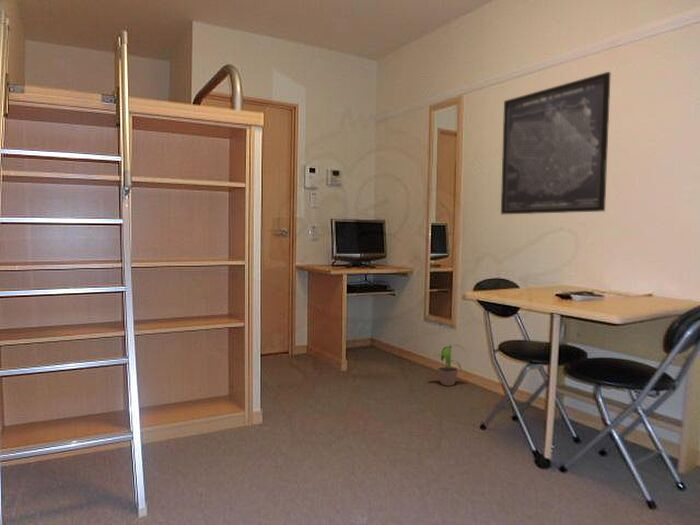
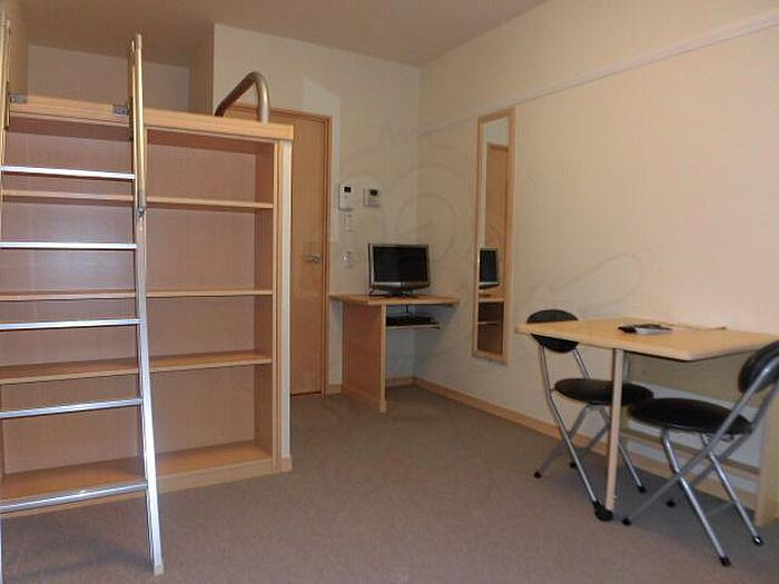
- potted plant (448, 364)
- wall art (549, 150)
